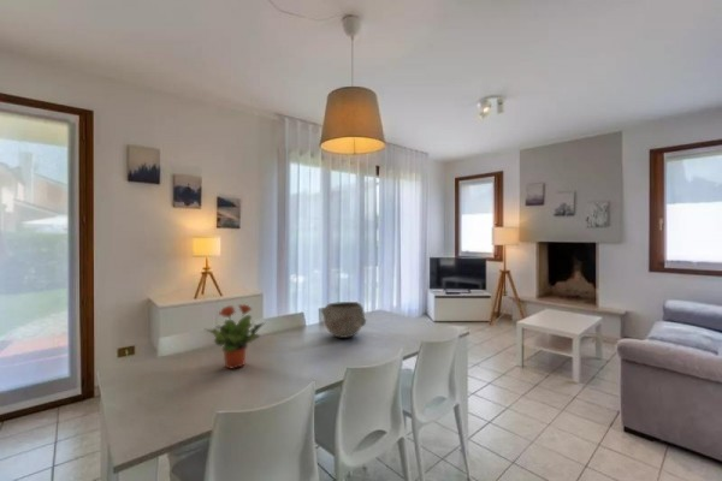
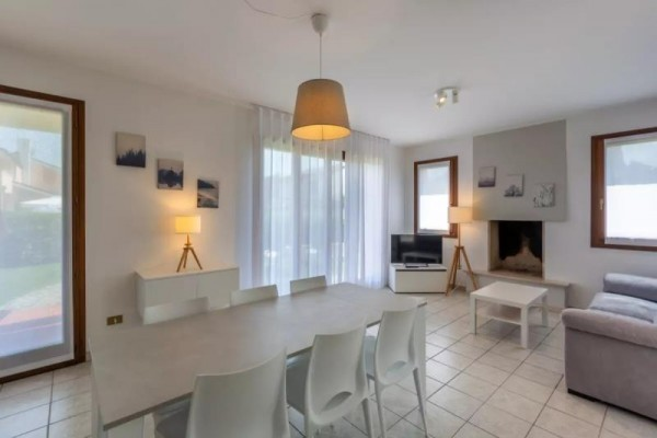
- bowl (343, 320)
- potted plant (236, 334)
